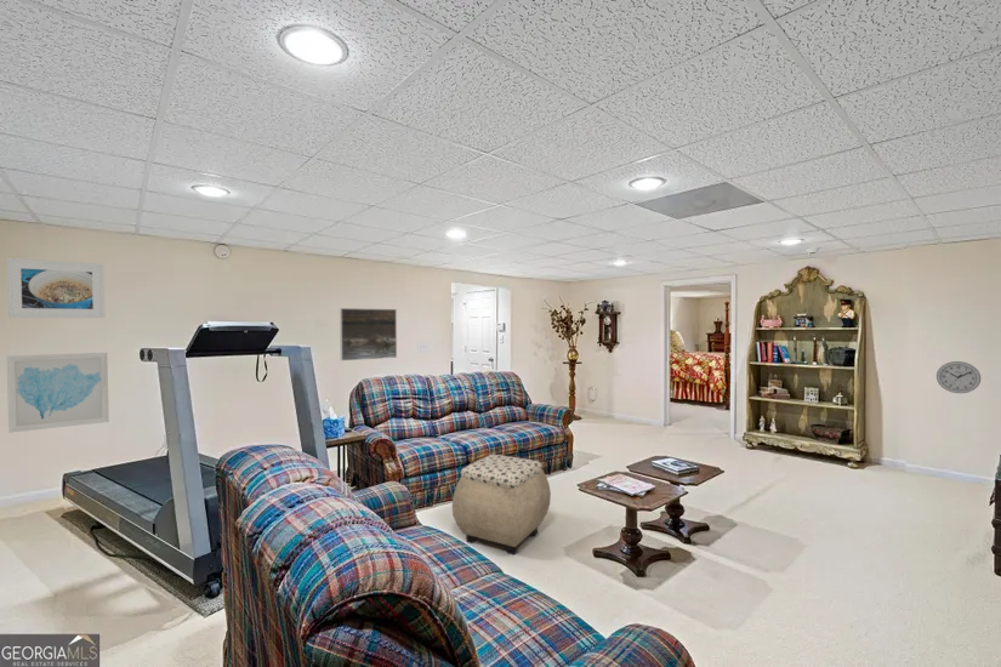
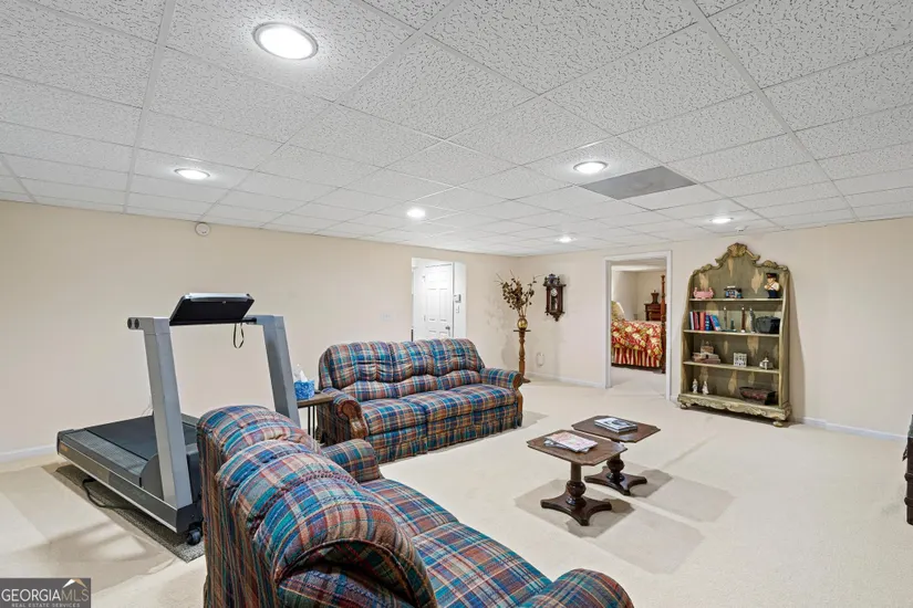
- ottoman (502, 500)
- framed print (369, 334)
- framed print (58, 289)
- wall art (59, 390)
- wall clock (957, 377)
